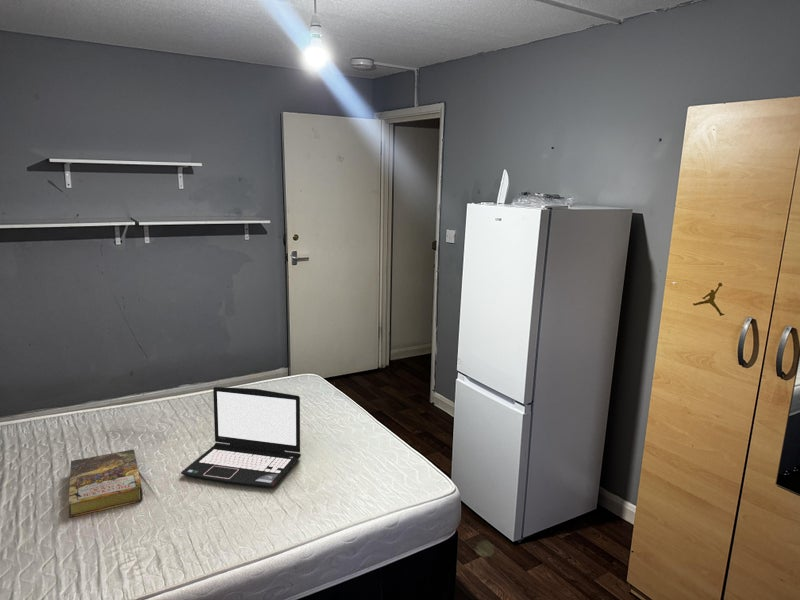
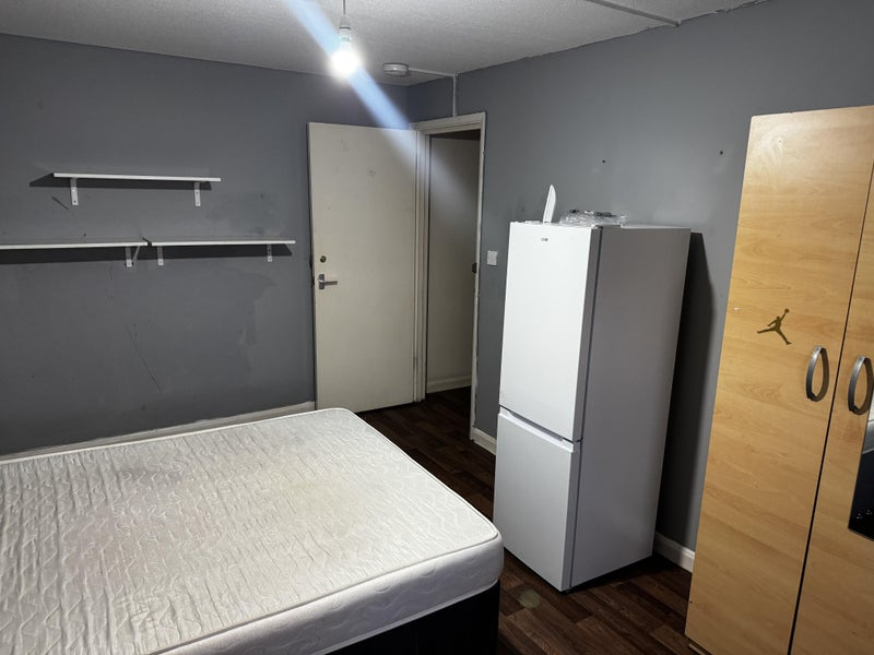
- laptop (241, 434)
- book (105, 480)
